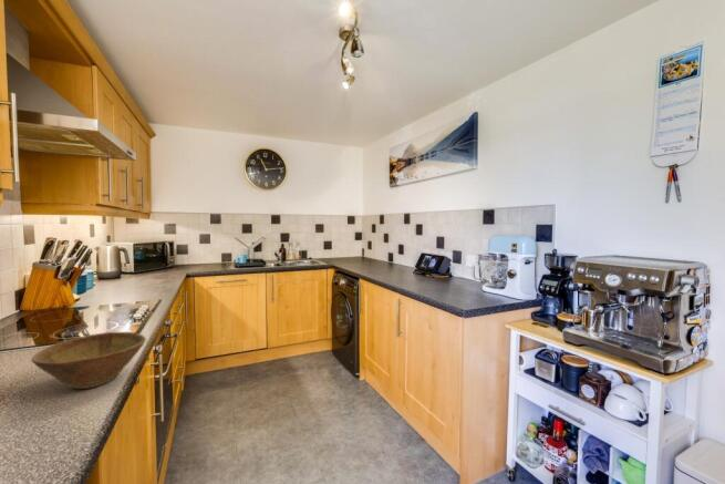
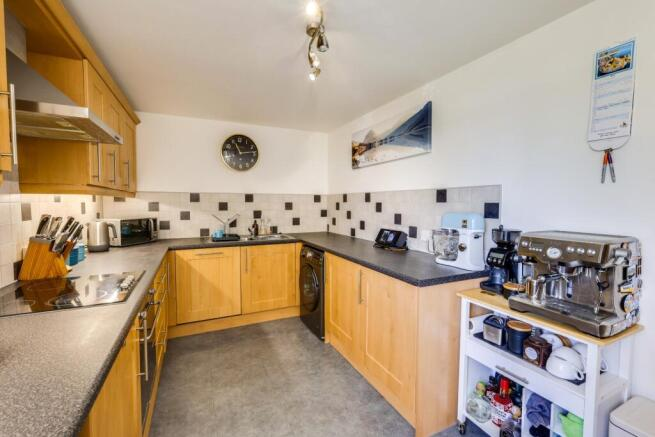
- bowl (94, 362)
